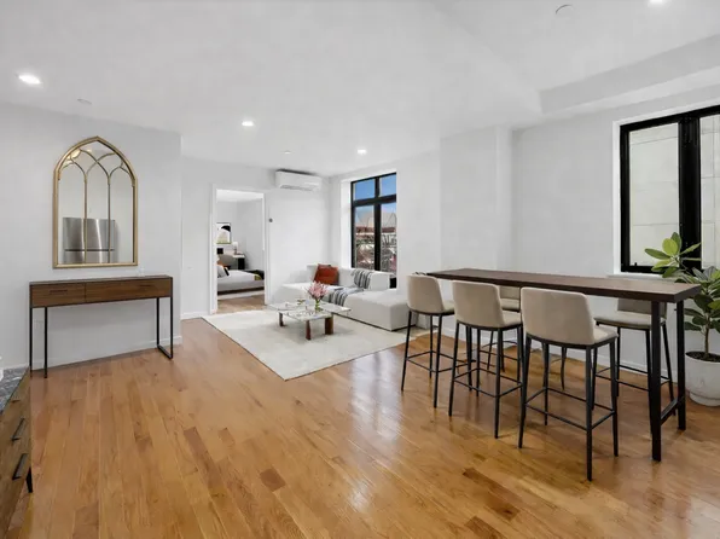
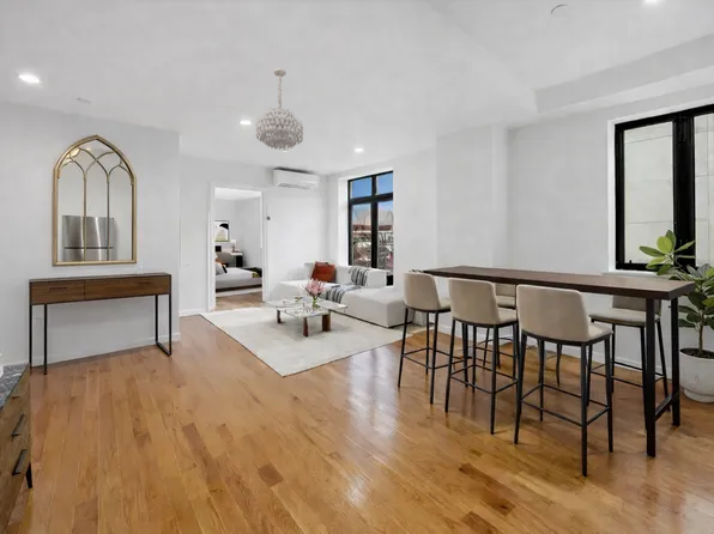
+ chandelier (279, 108)
